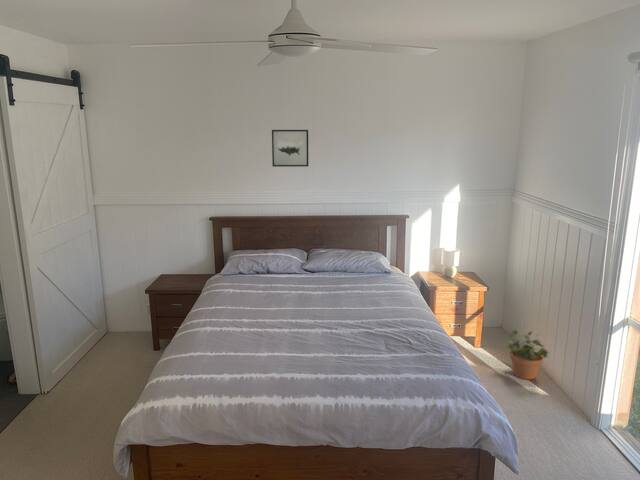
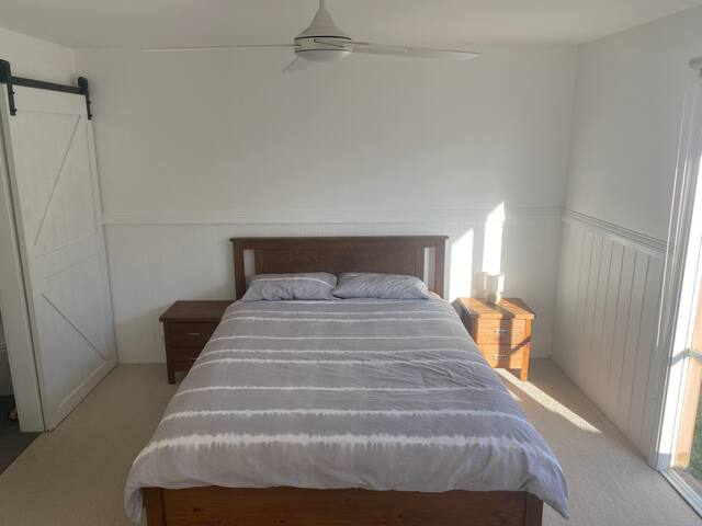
- potted plant (529, 356)
- wall art (290, 148)
